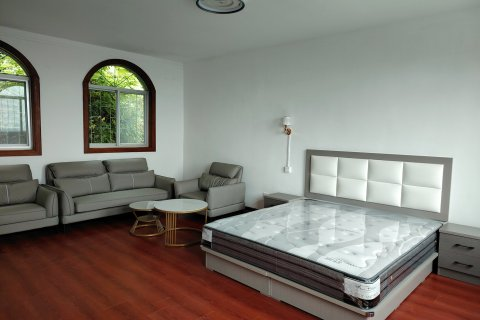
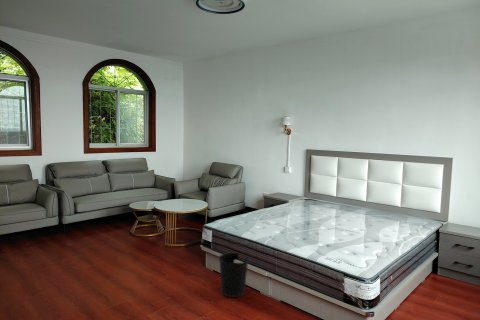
+ wastebasket (233, 274)
